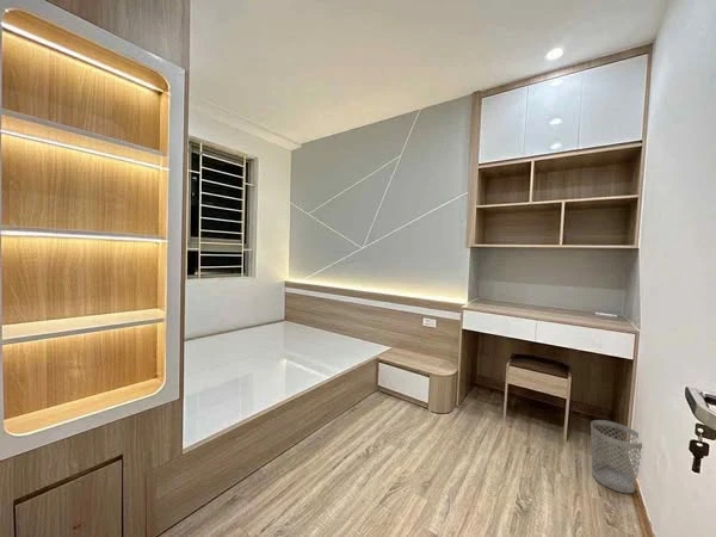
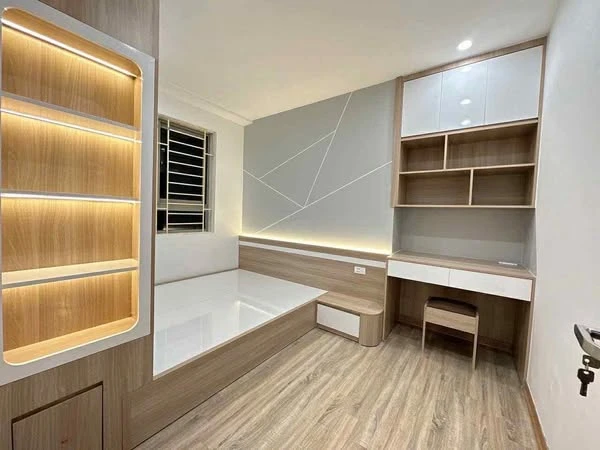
- wastebasket (615, 456)
